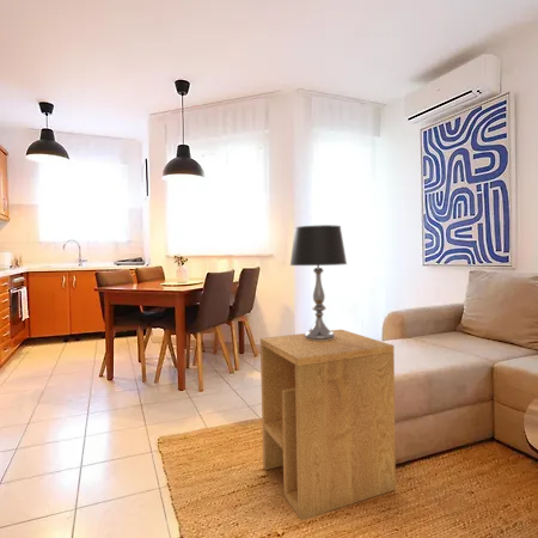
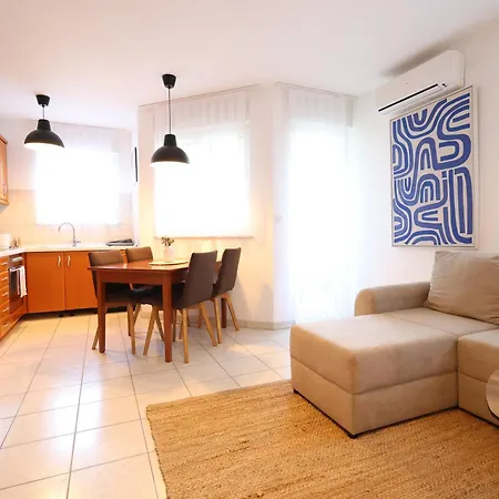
- side table (324, 410)
- table lamp (318, 281)
